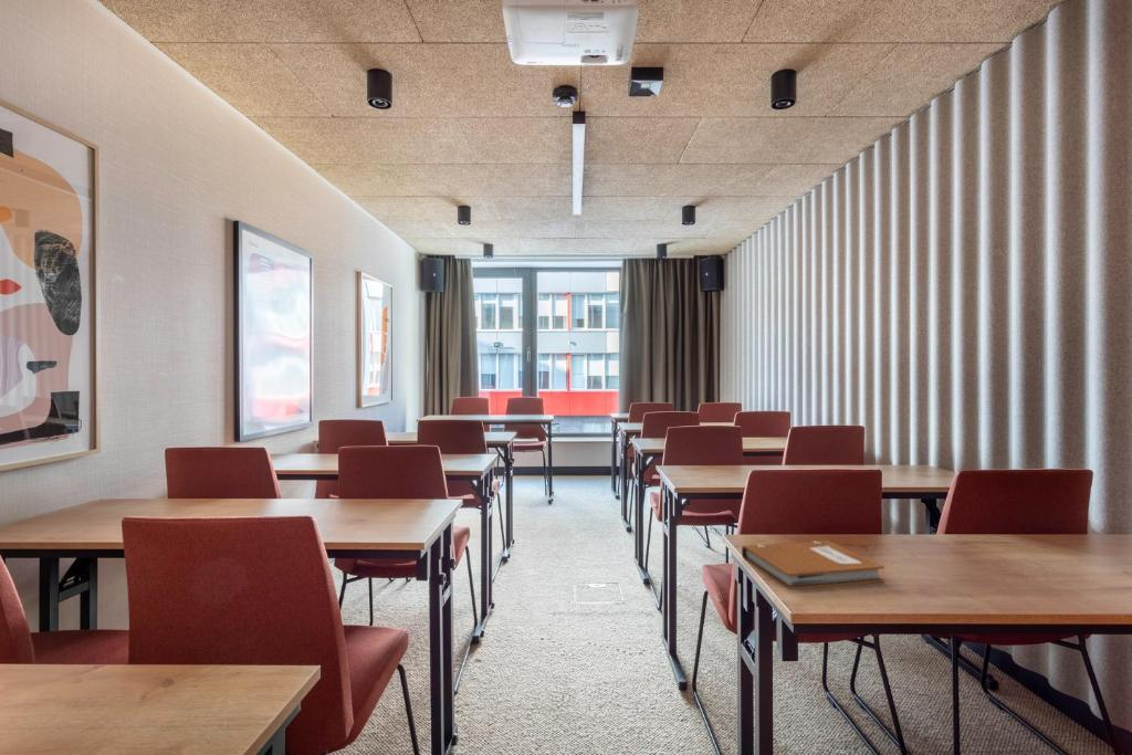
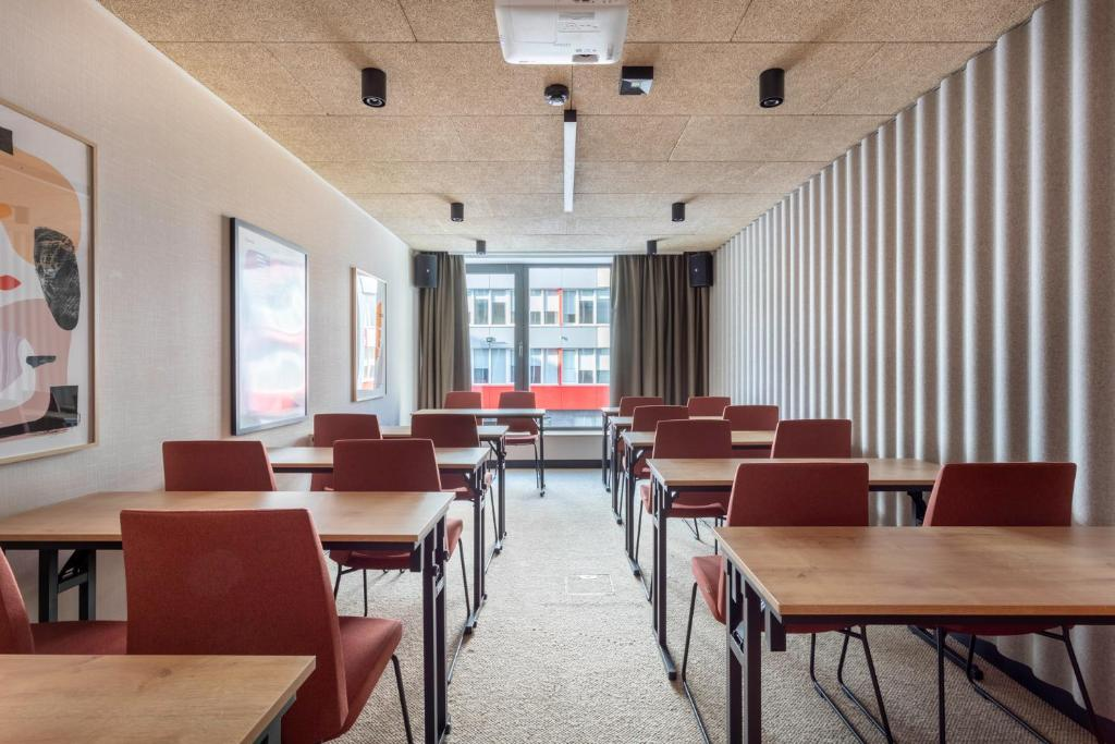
- notebook (810, 562)
